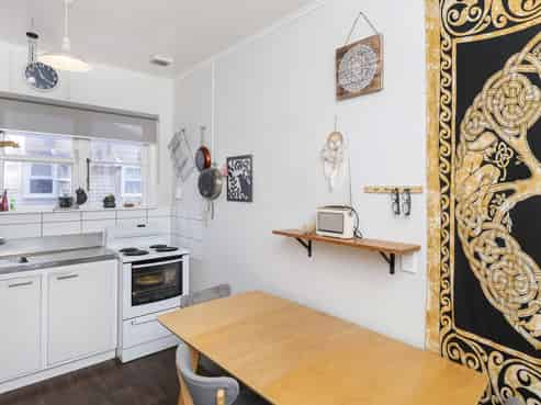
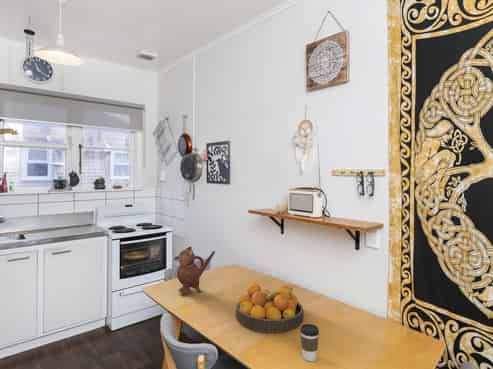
+ teapot (193, 268)
+ coffee cup (309, 342)
+ fruit bowl (269, 301)
